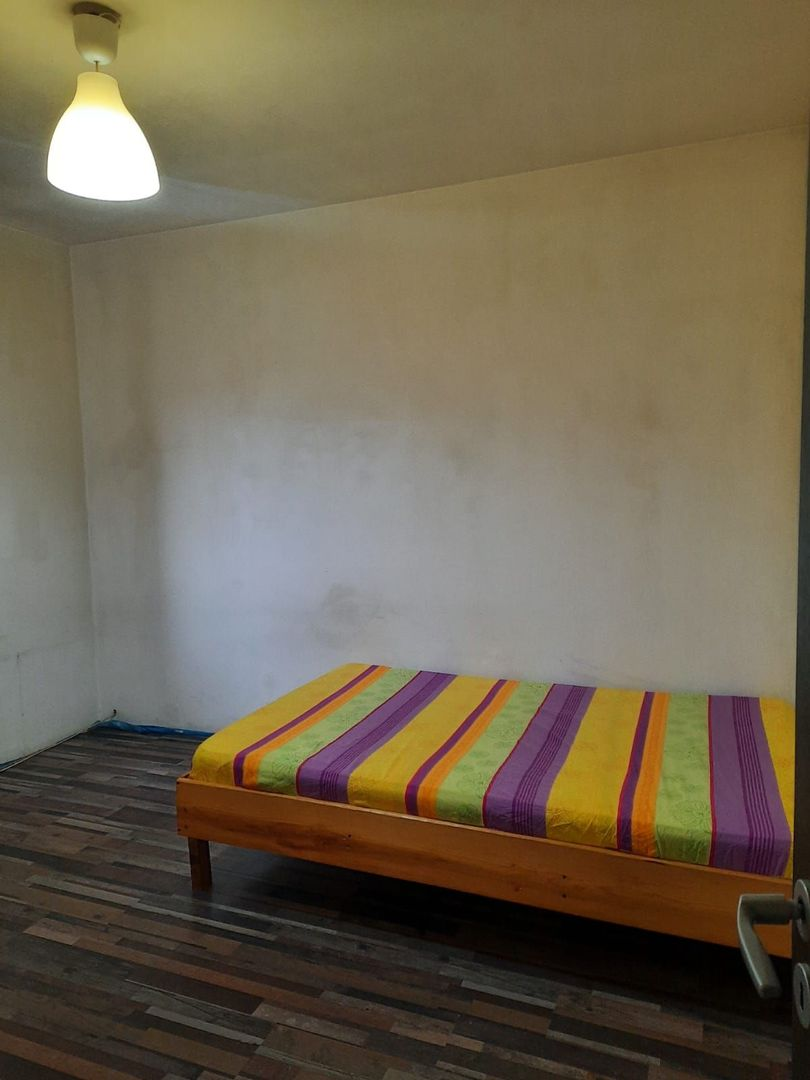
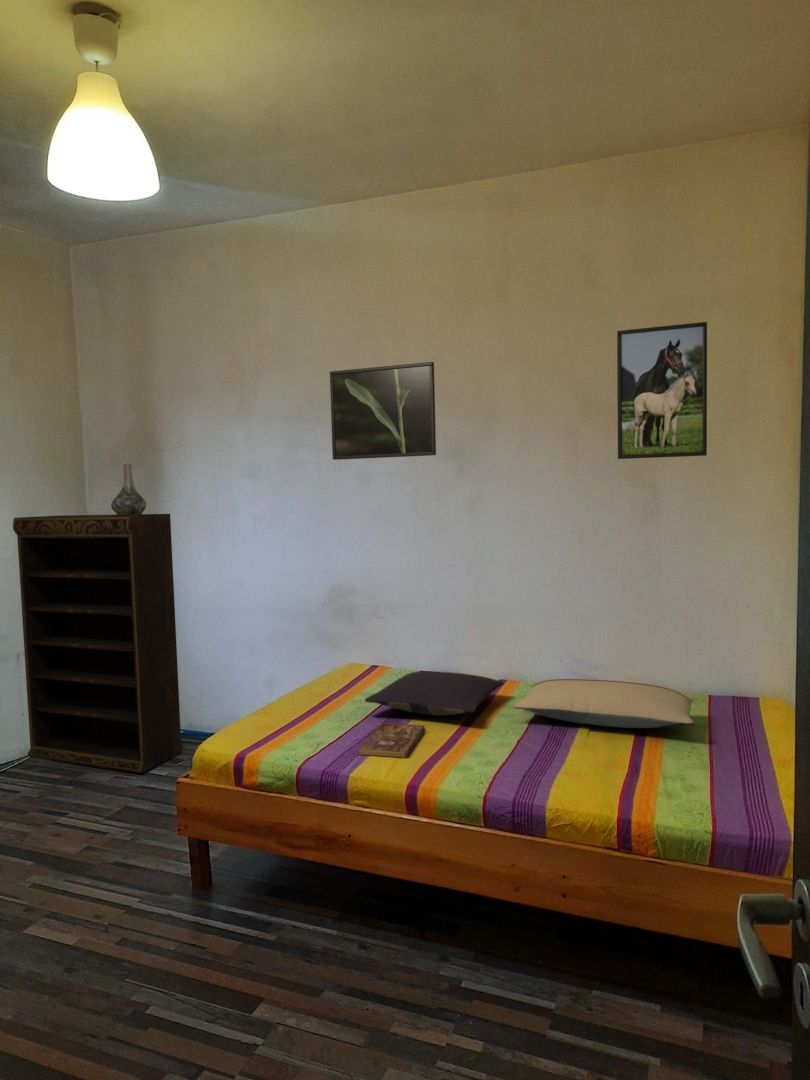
+ bible (393, 738)
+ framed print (381, 412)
+ bookshelf (97, 636)
+ decorative vase (128, 489)
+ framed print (661, 392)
+ pillow (437, 691)
+ pillow (605, 703)
